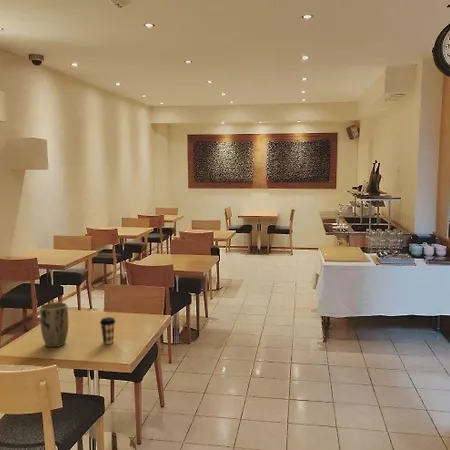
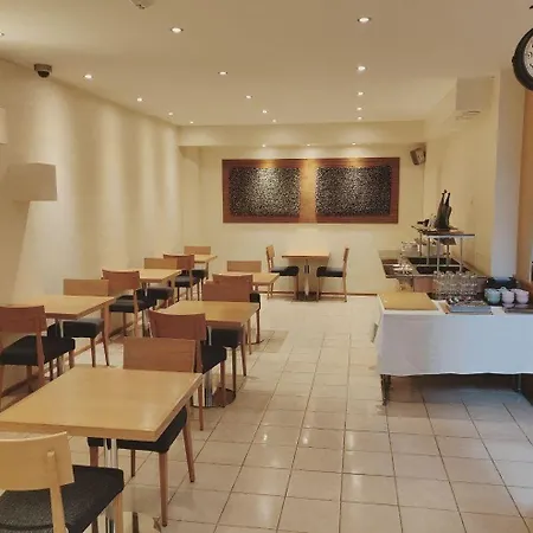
- coffee cup (108, 330)
- plant pot (54, 325)
